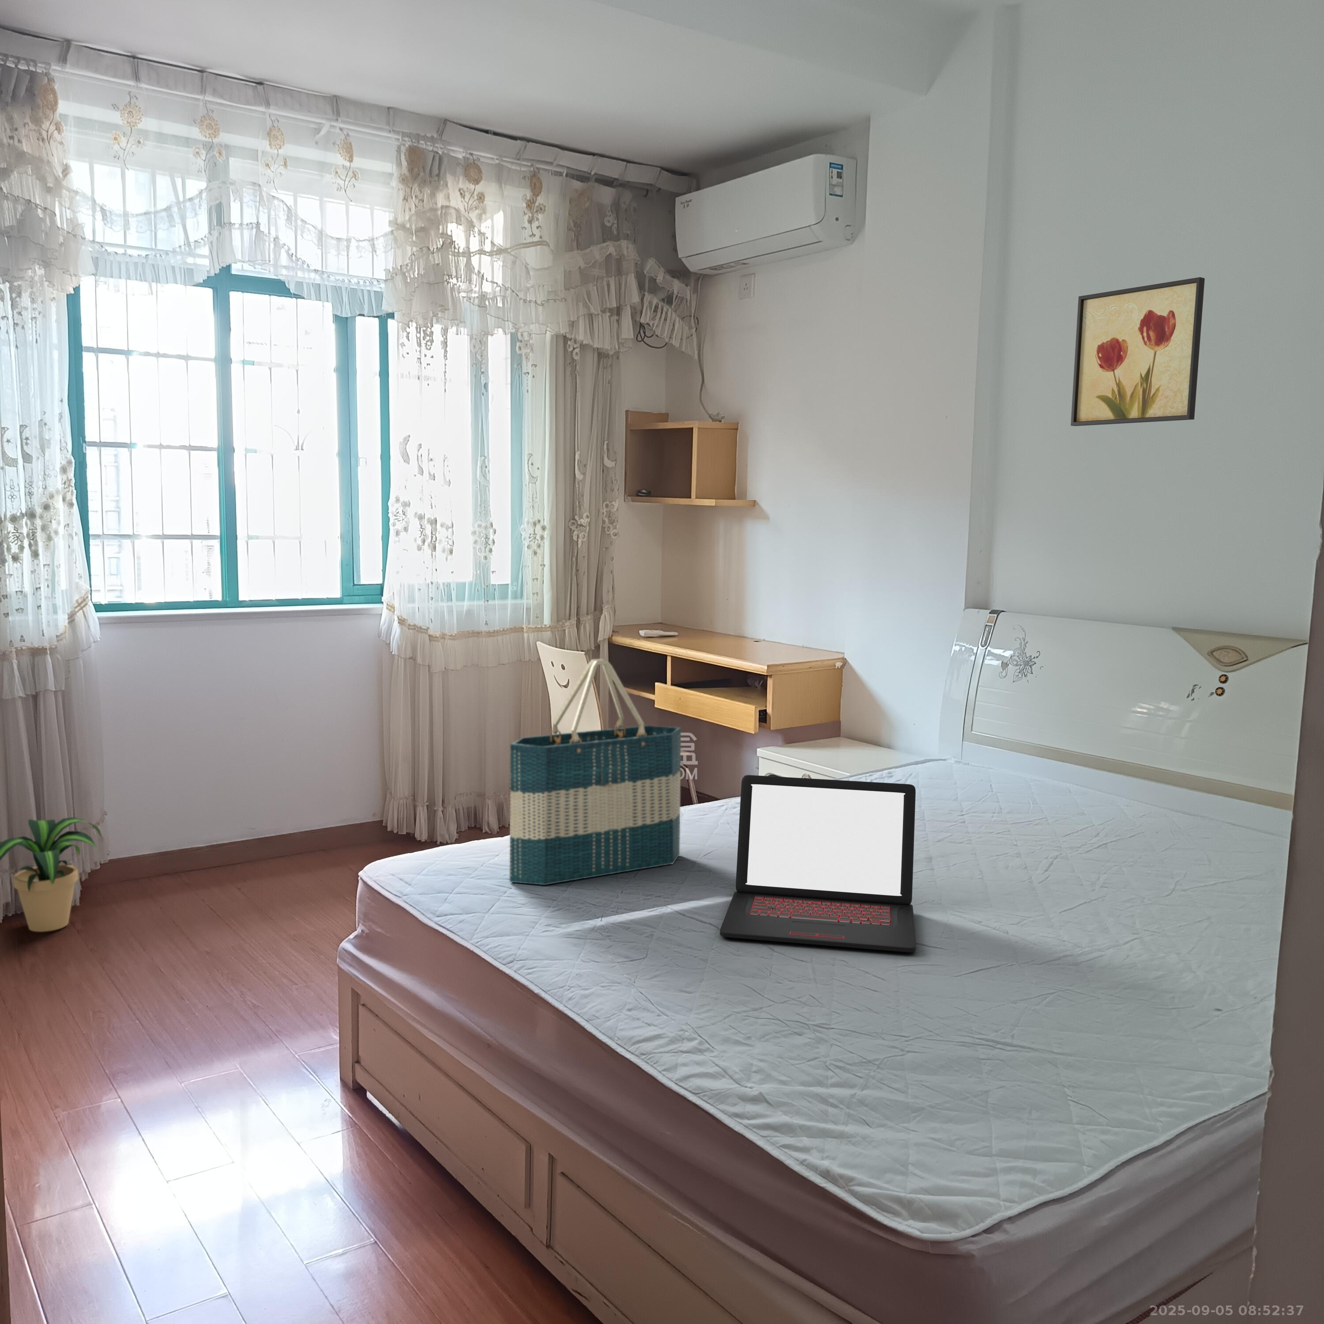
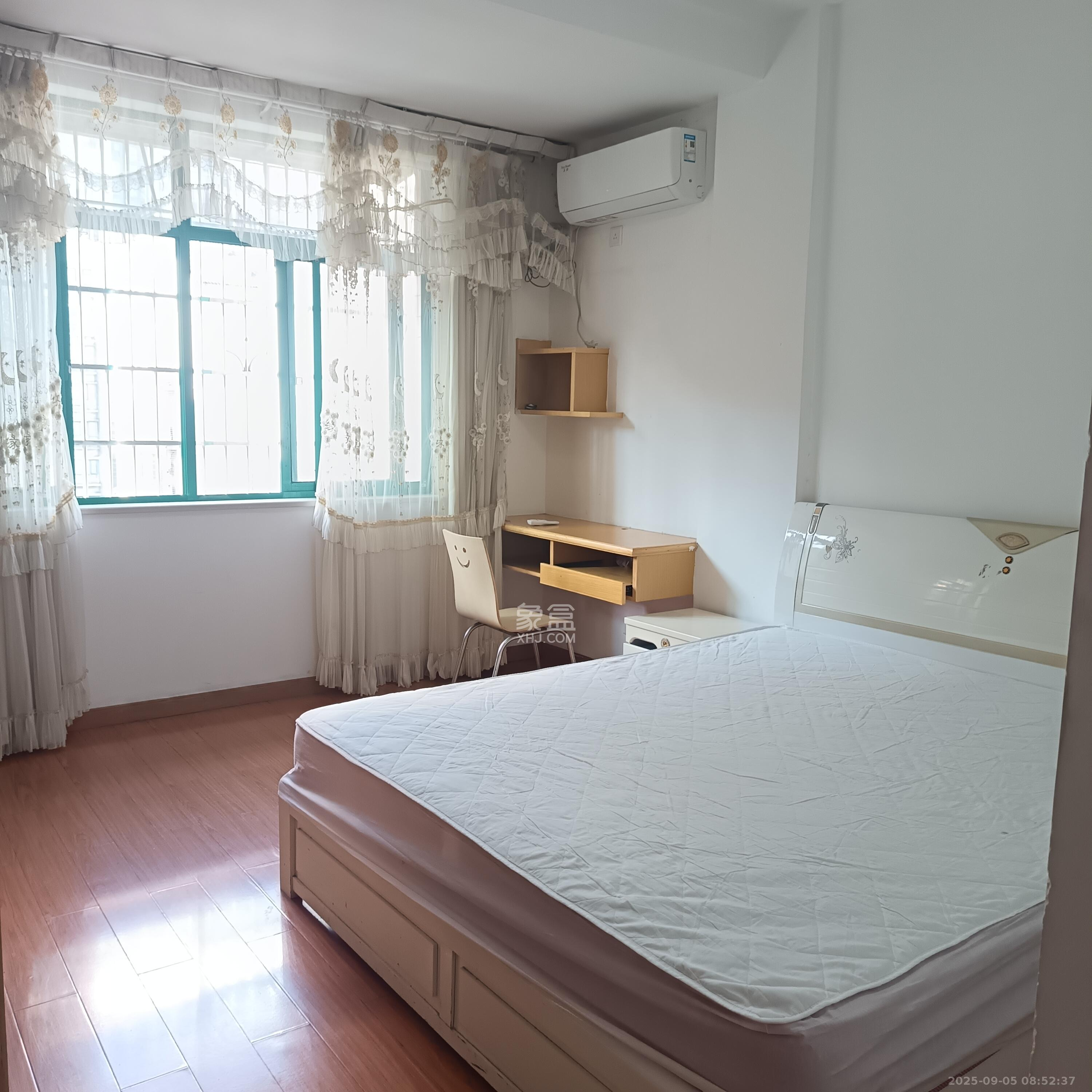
- wall art (1136, 355)
- tote bag (599, 765)
- potted plant (46, 874)
- laptop (822, 858)
